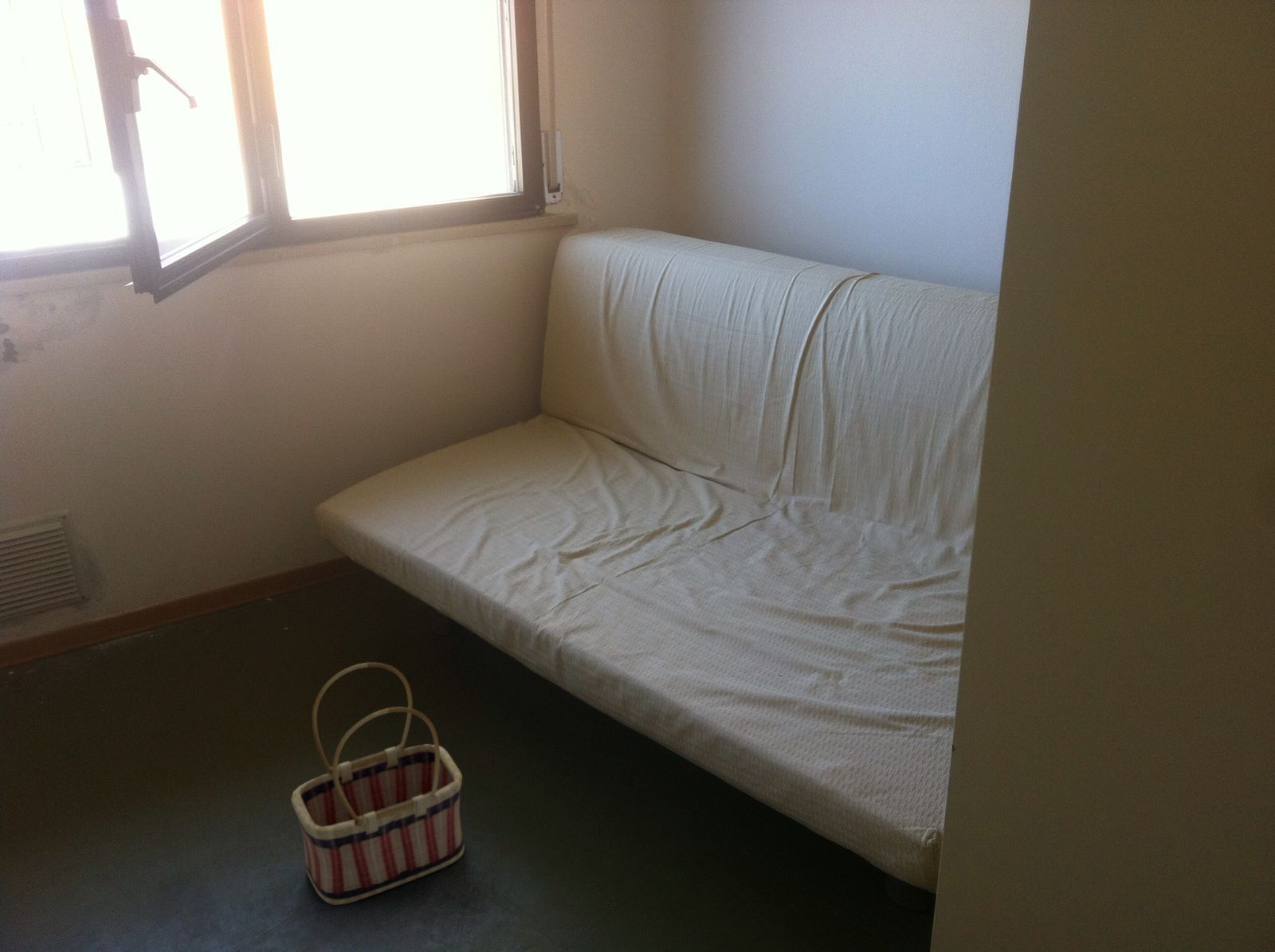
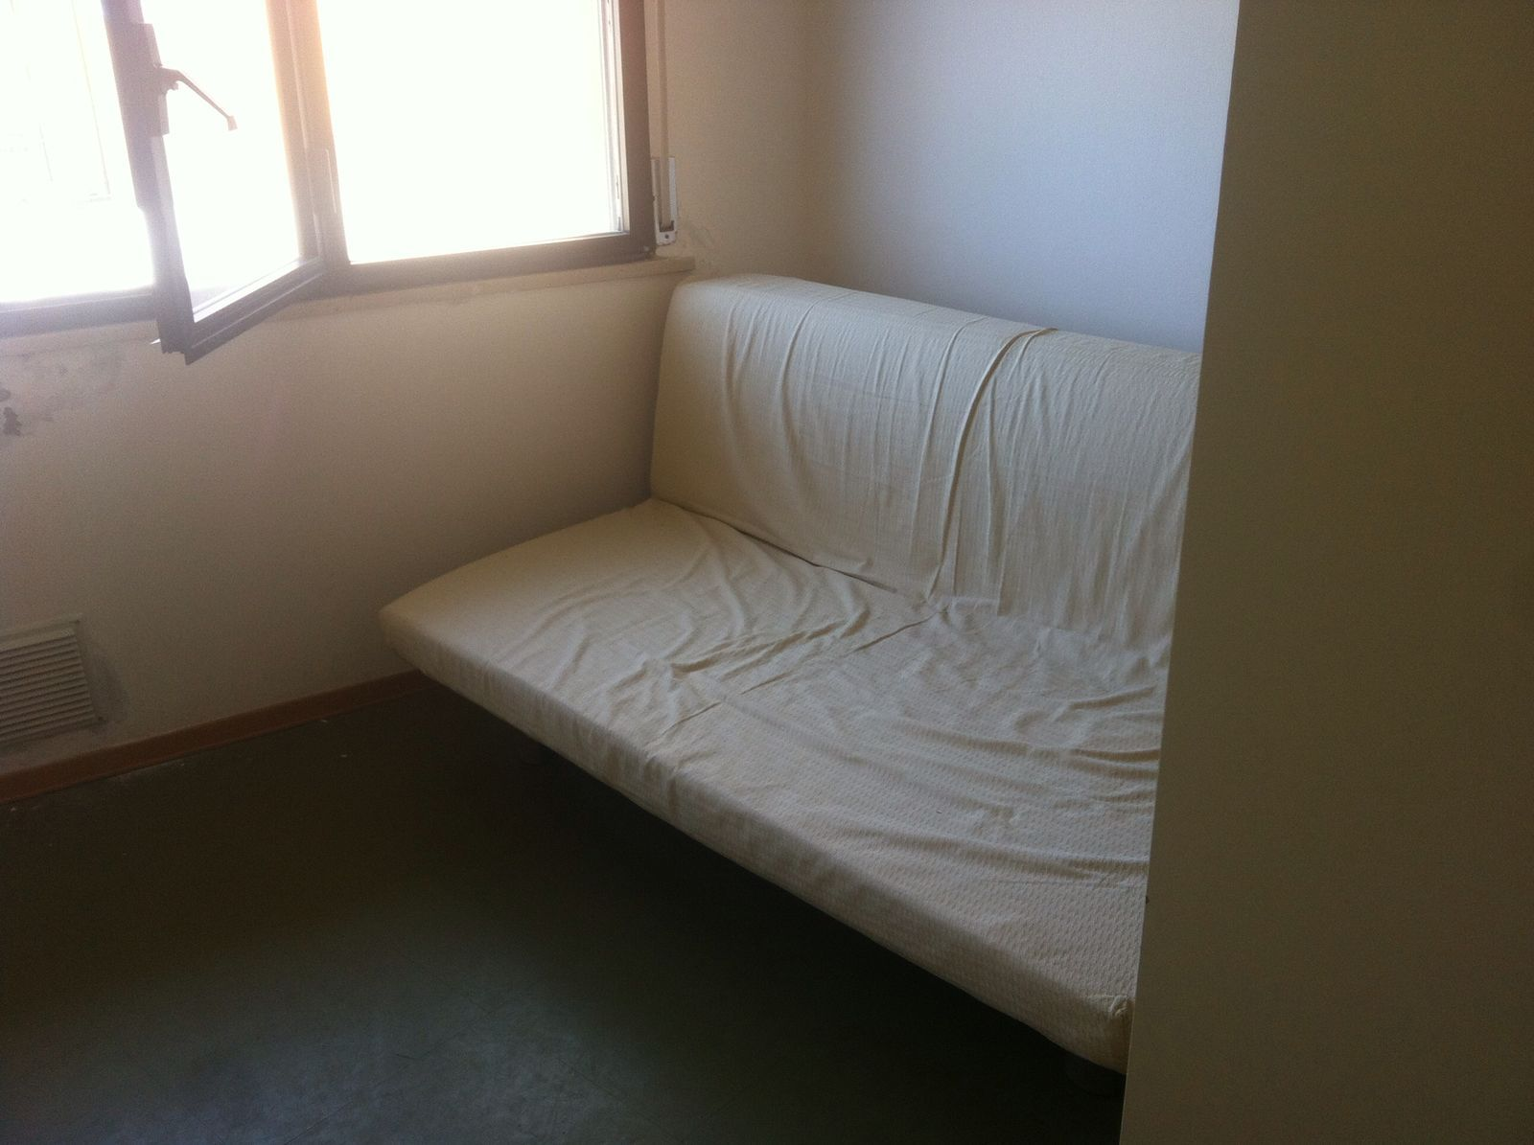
- basket (377, 776)
